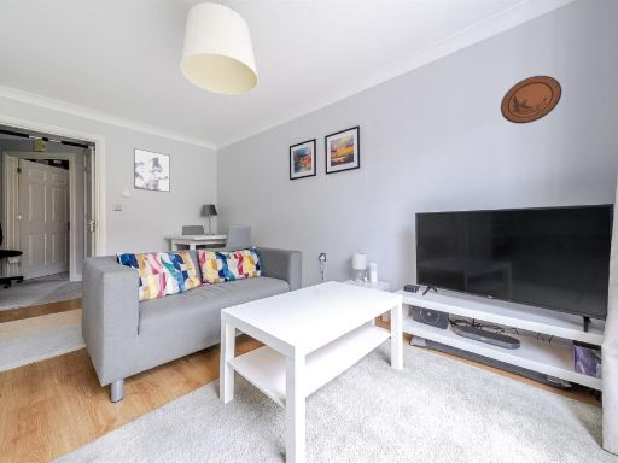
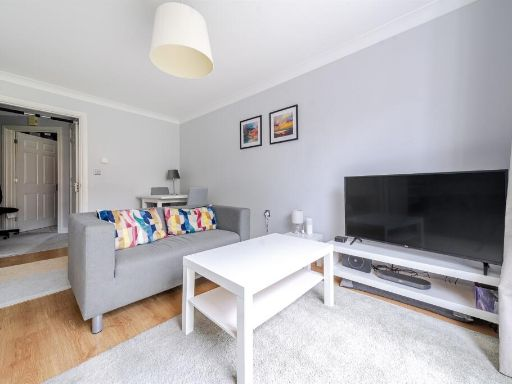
- wall art (152, 171)
- decorative plate (529, 100)
